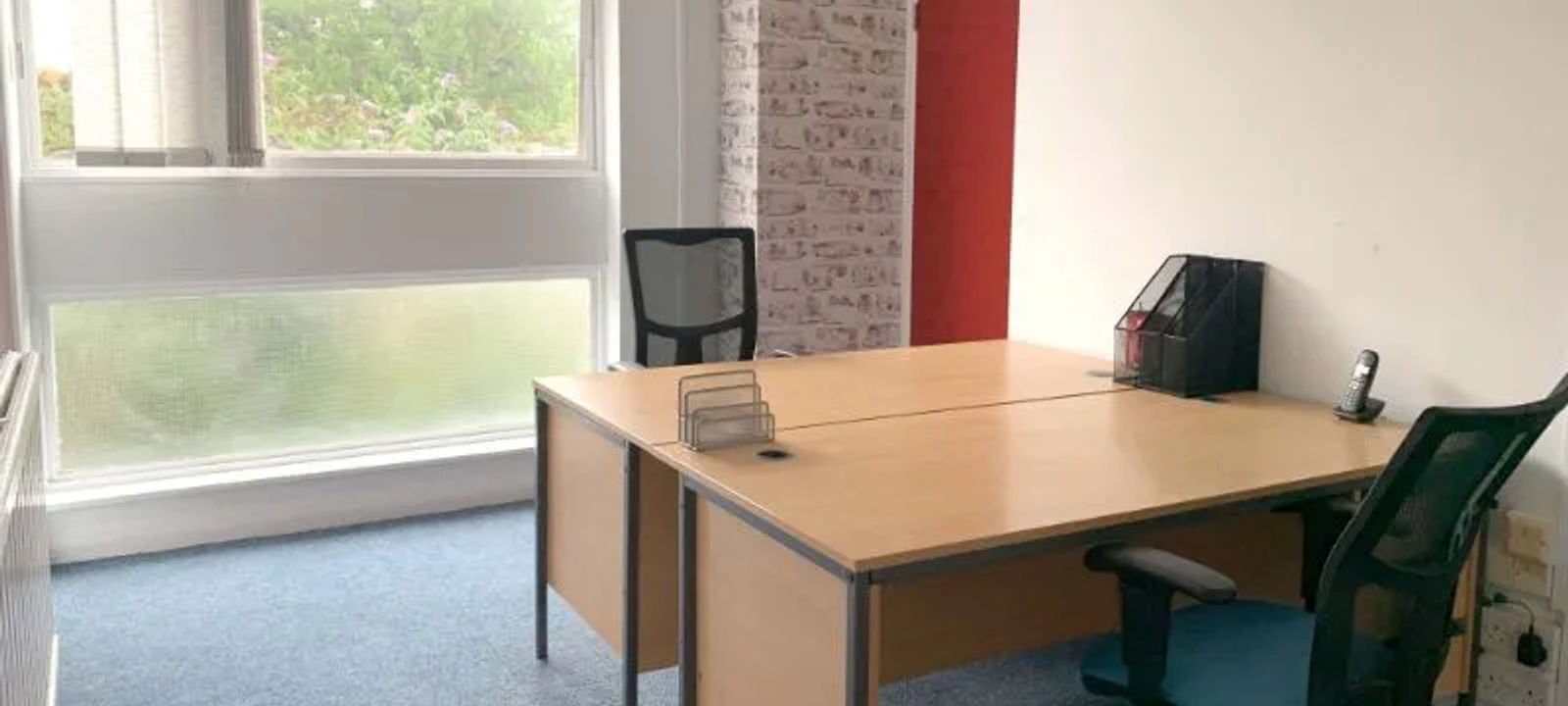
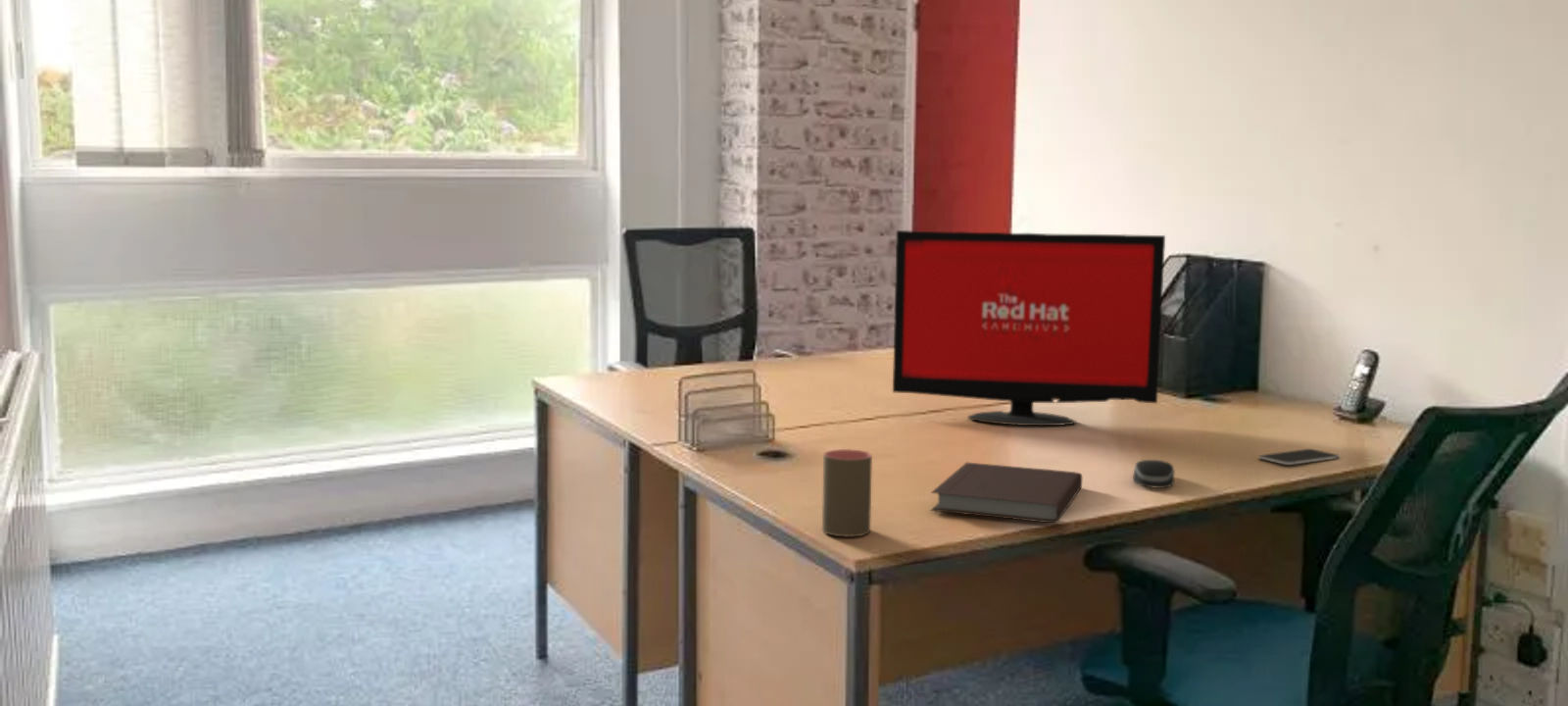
+ smartphone (1298, 456)
+ computer monitor (1024, 327)
+ computer mouse (1153, 470)
+ notebook (1008, 490)
+ cup (847, 492)
